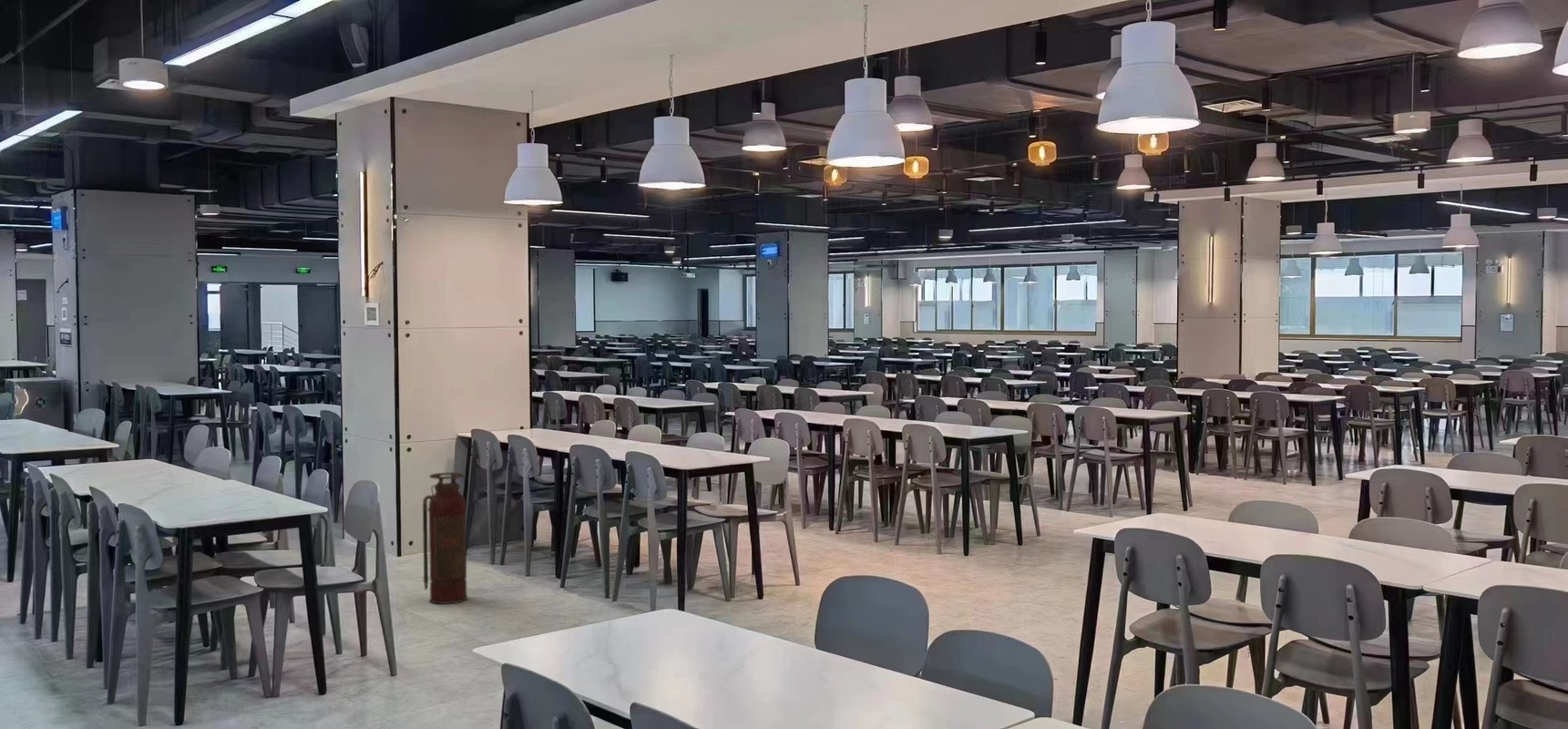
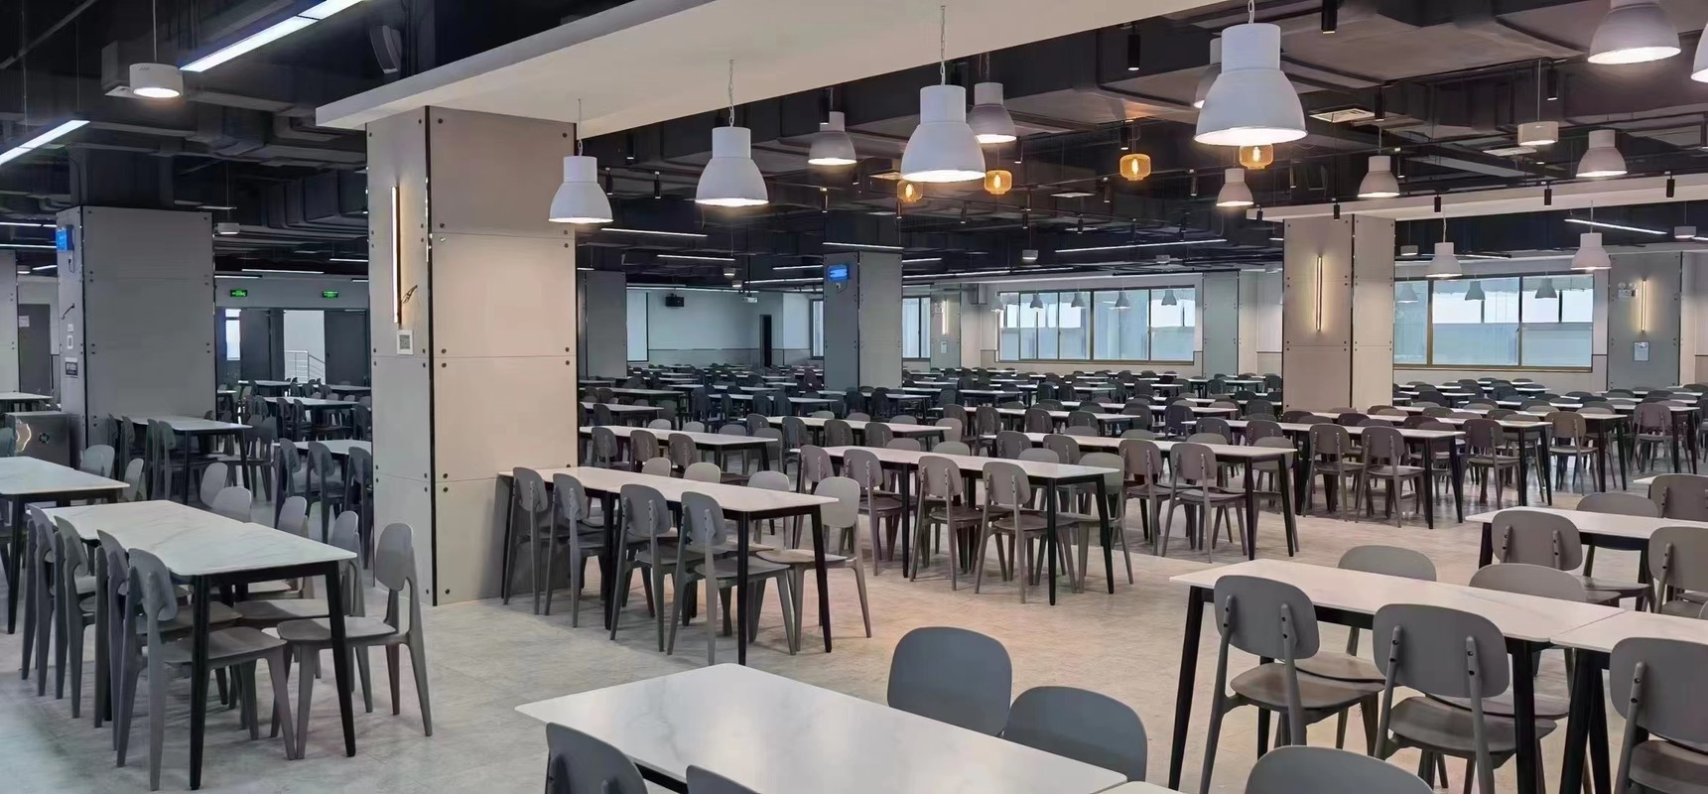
- fire extinguisher (445, 537)
